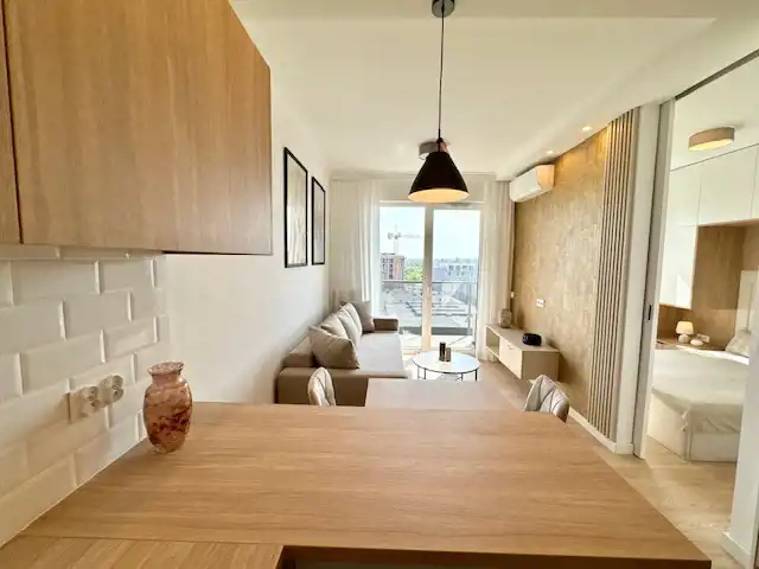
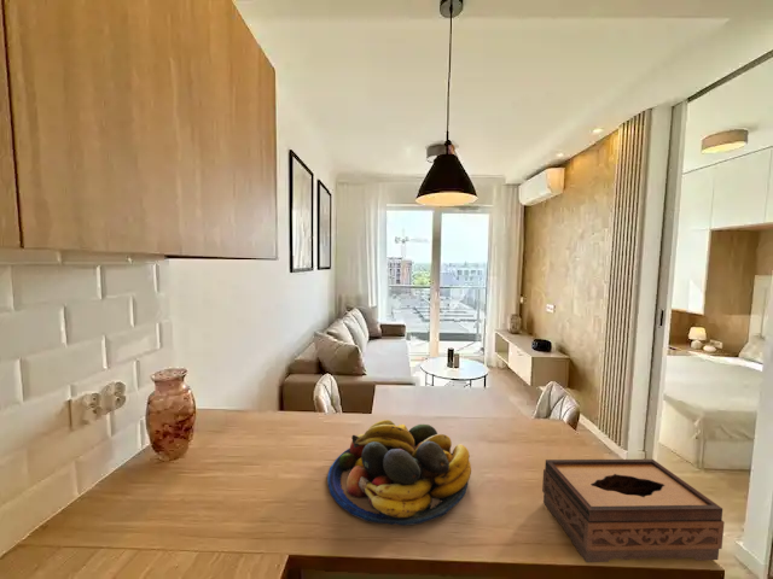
+ fruit bowl (396, 450)
+ tissue box (622, 504)
